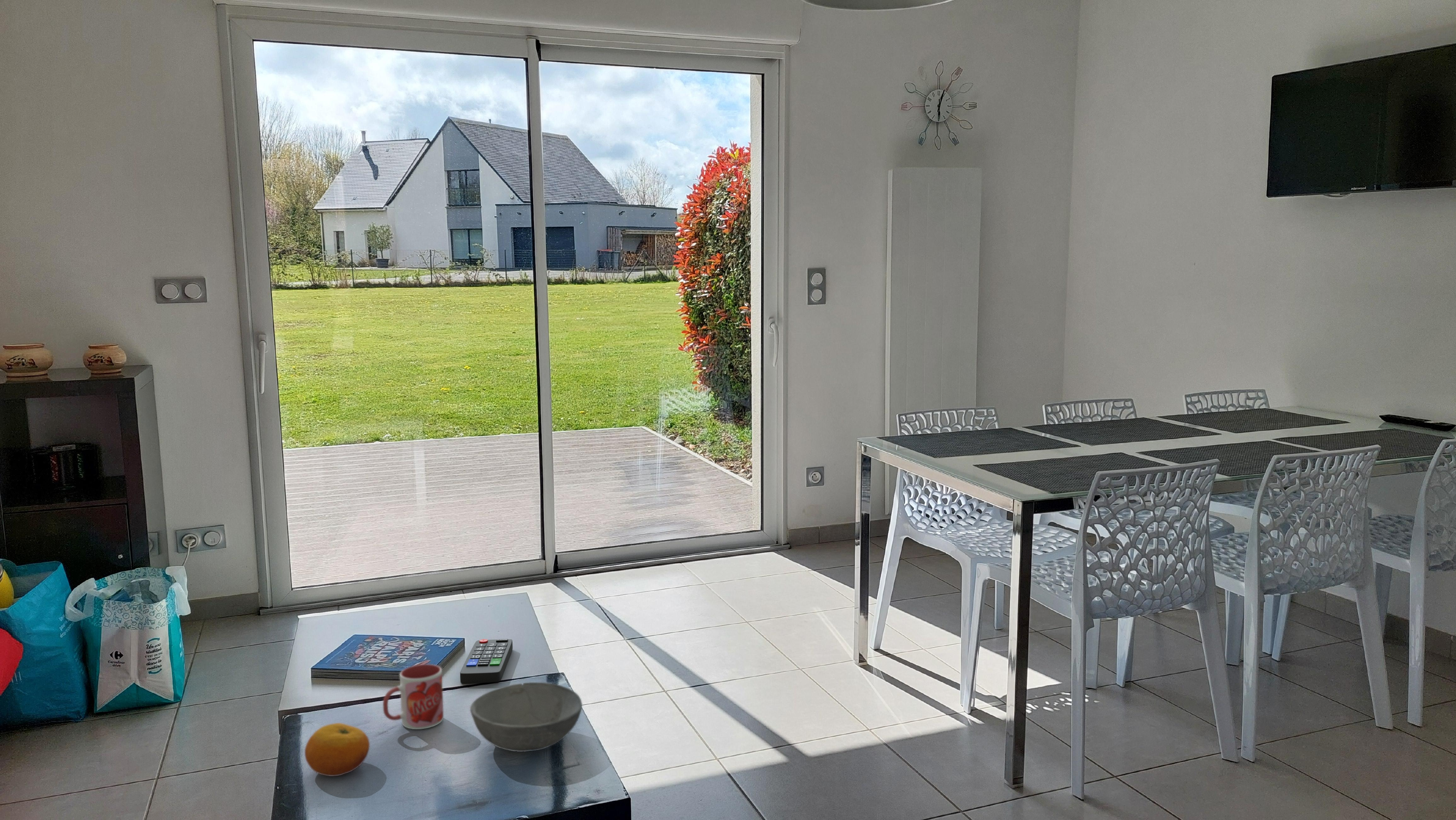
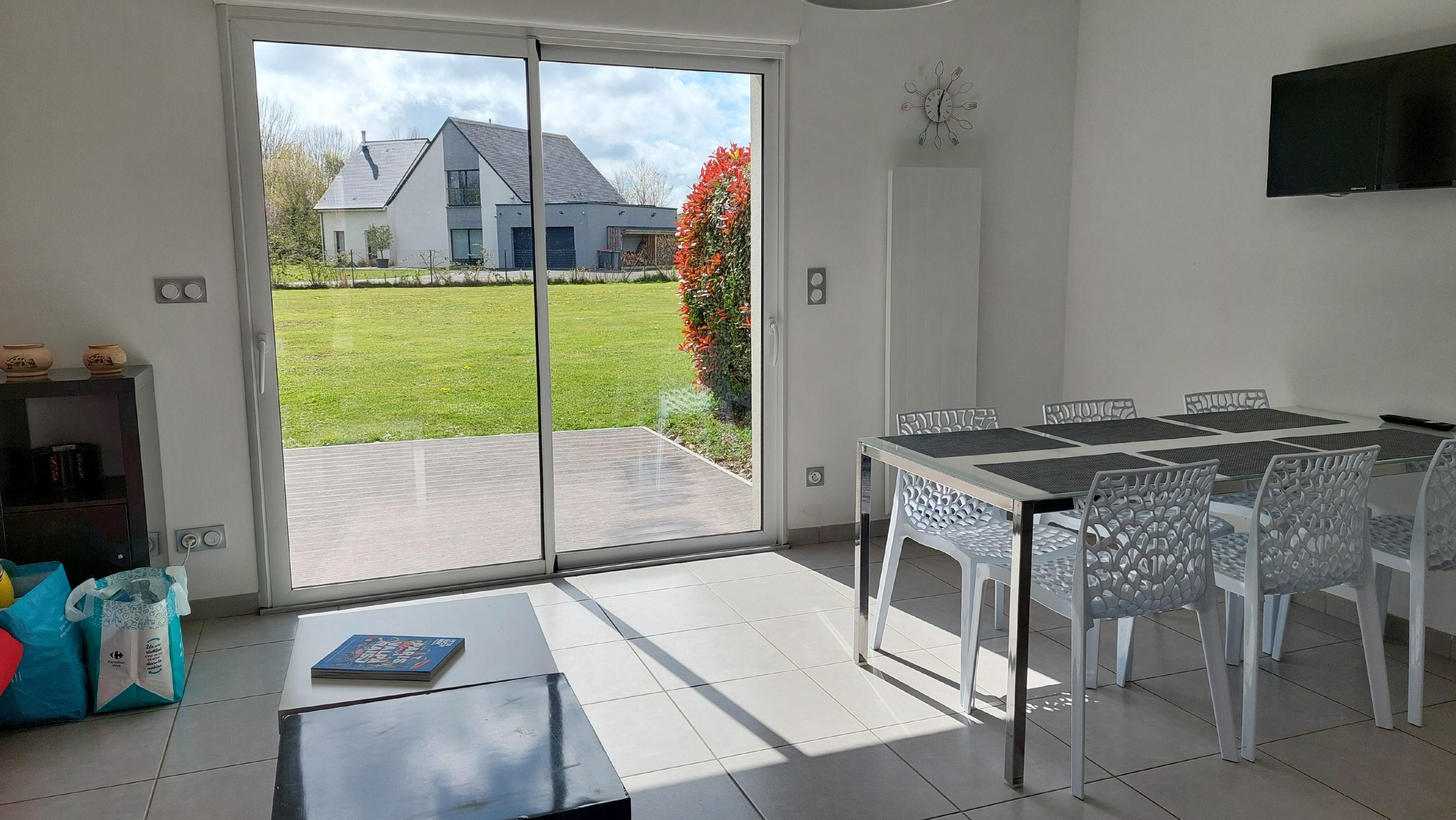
- fruit (337, 748)
- bowl (527, 721)
- mug (412, 698)
- remote control (487, 659)
